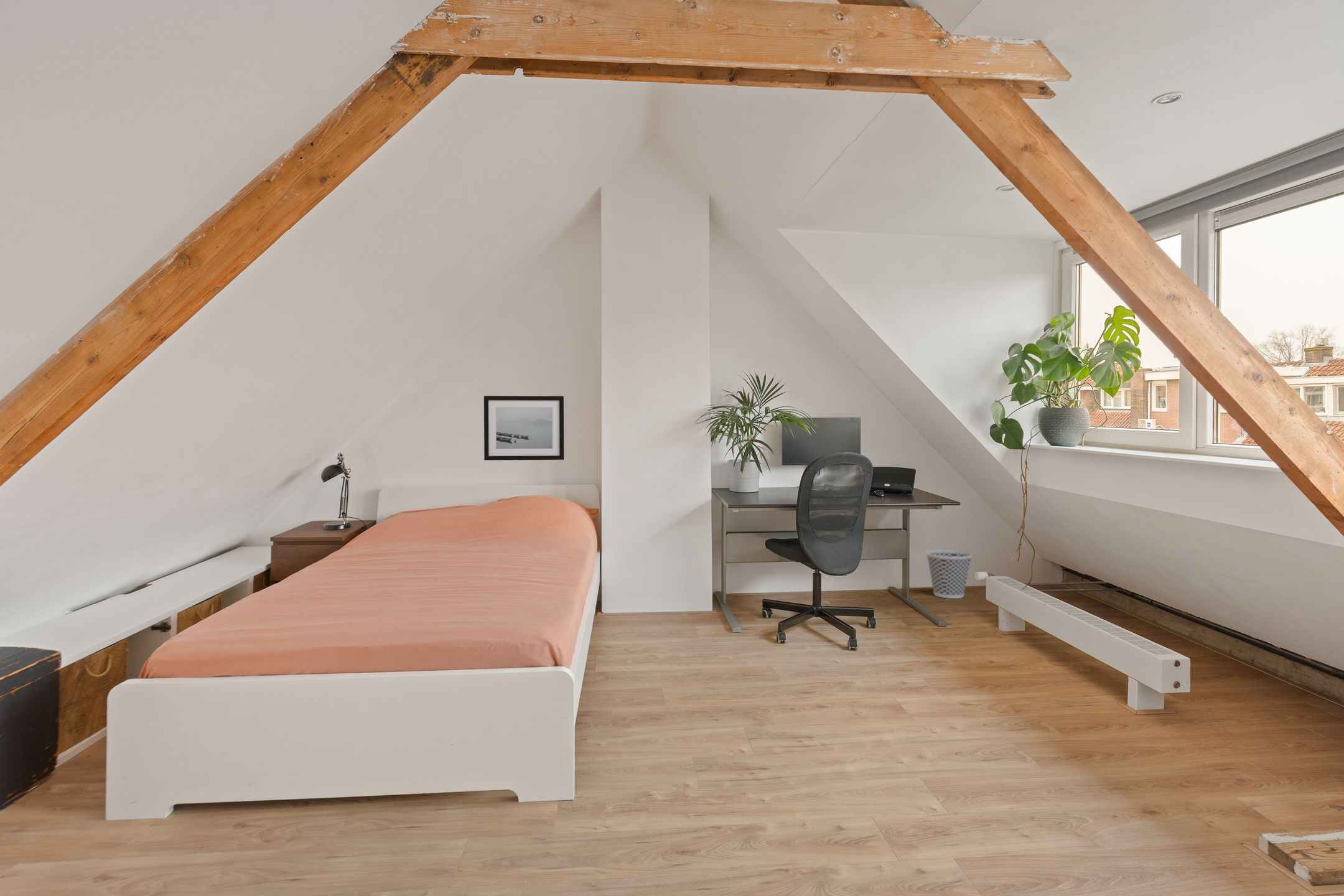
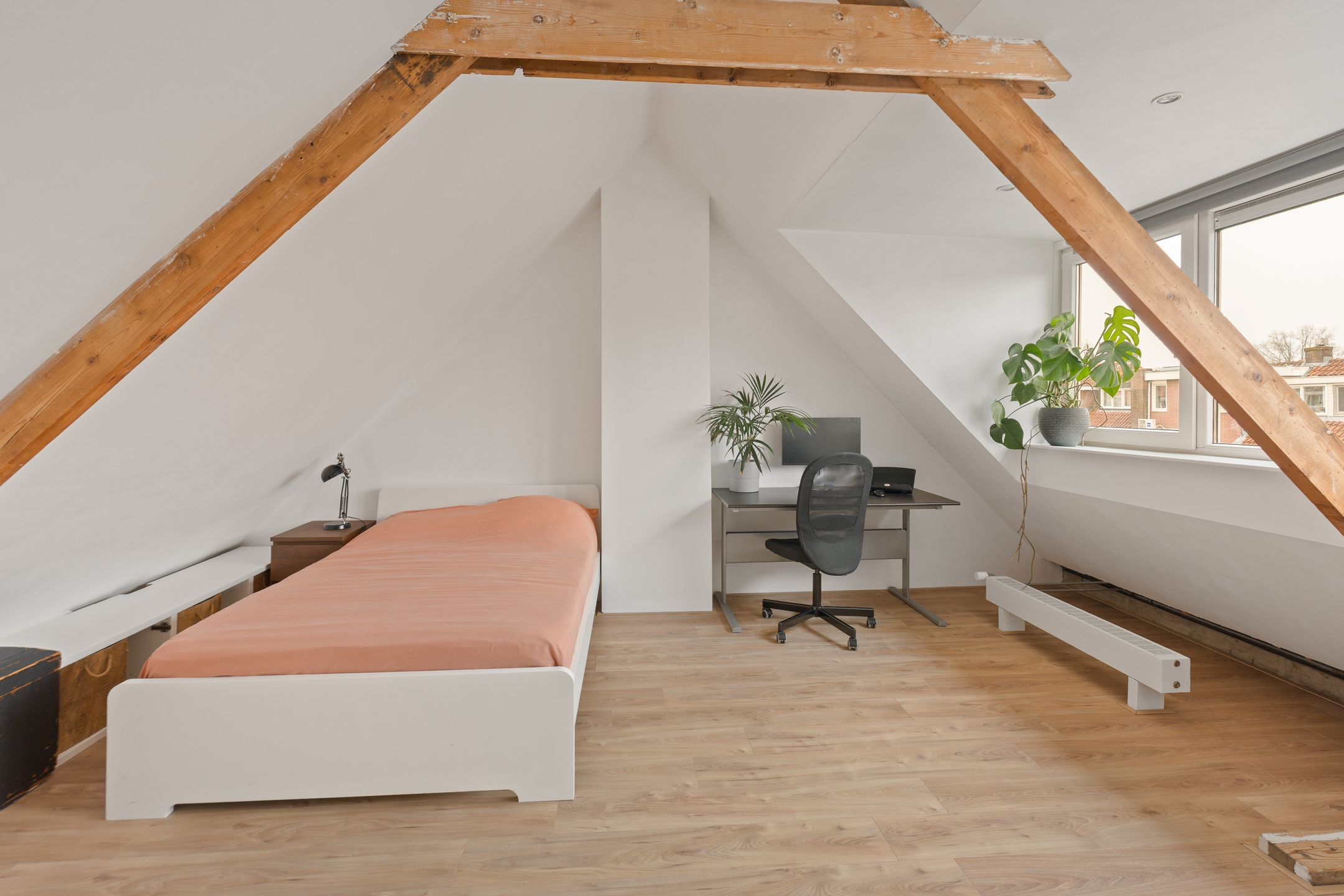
- wall art (524, 427)
- wastebasket (948, 574)
